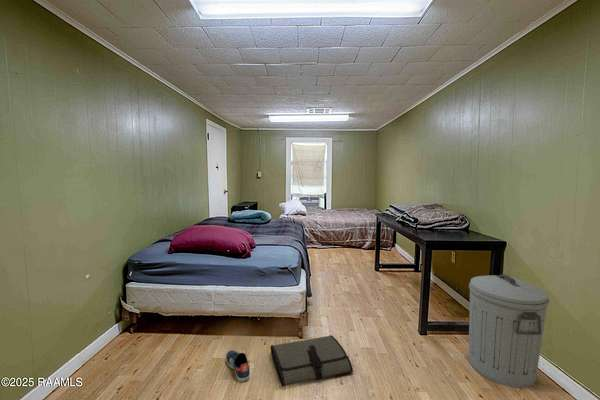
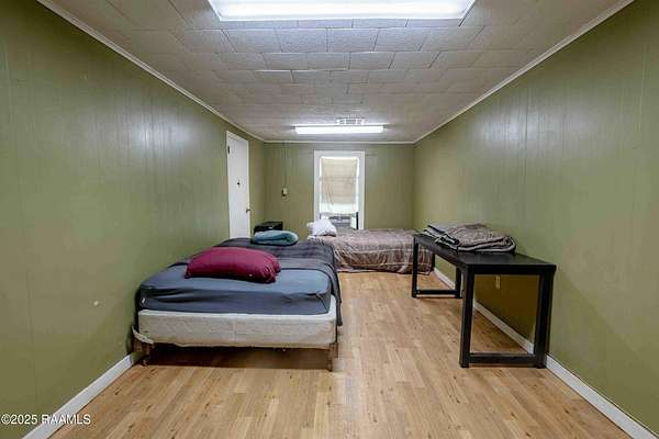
- tool roll (309, 352)
- sneaker (238, 359)
- trash can (503, 322)
